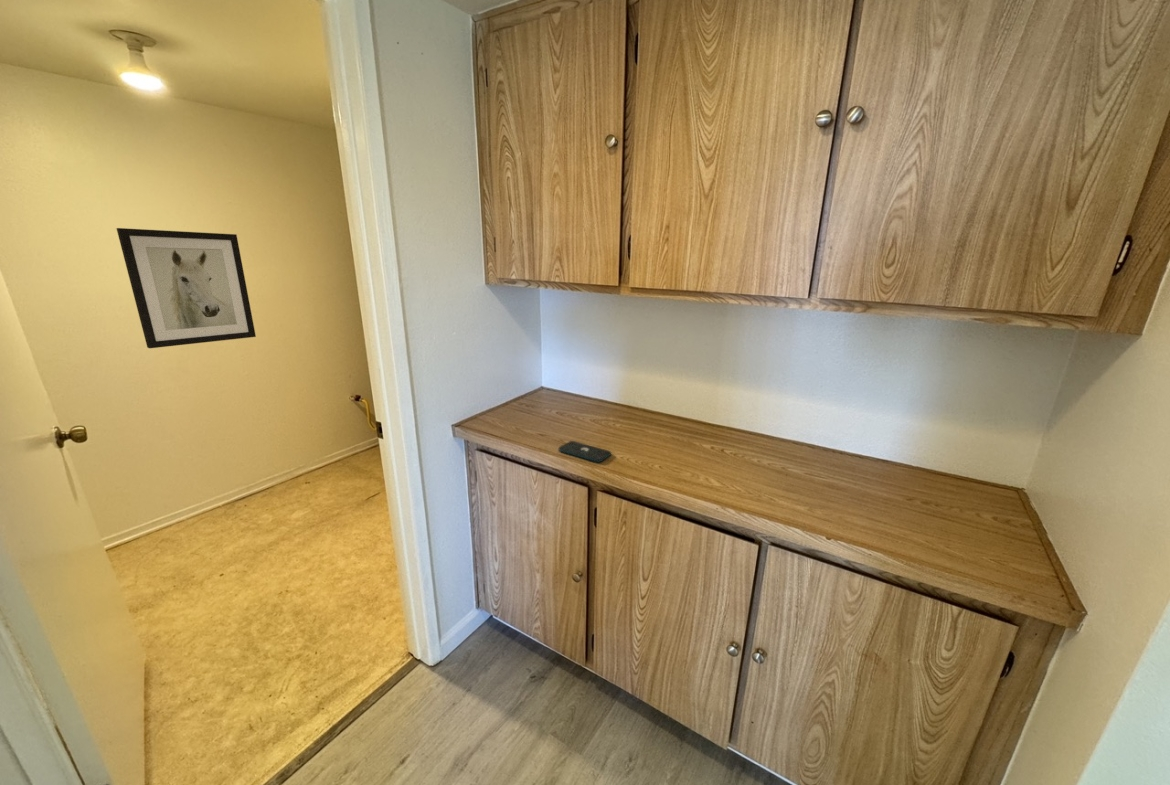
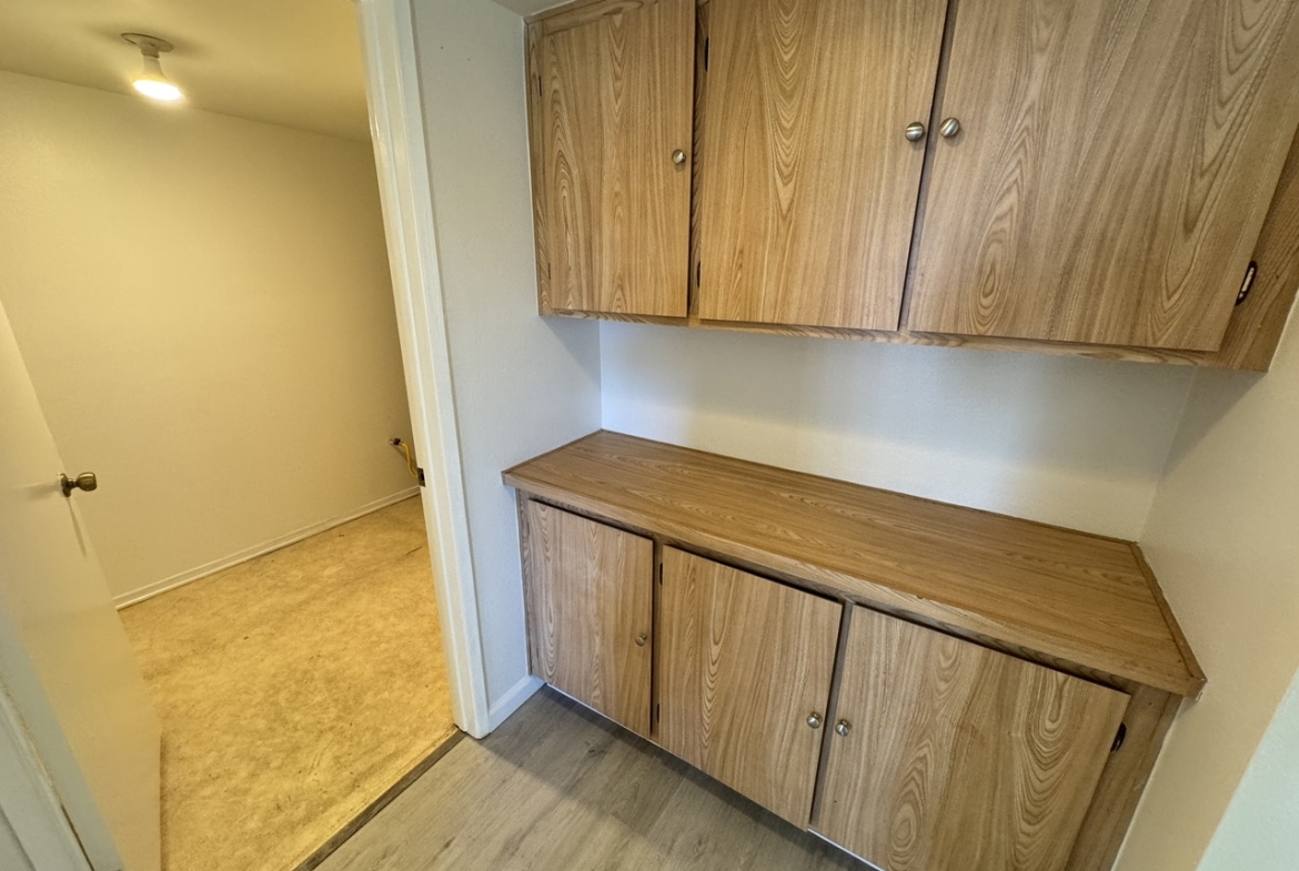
- wall art (193, 288)
- smartphone (584, 451)
